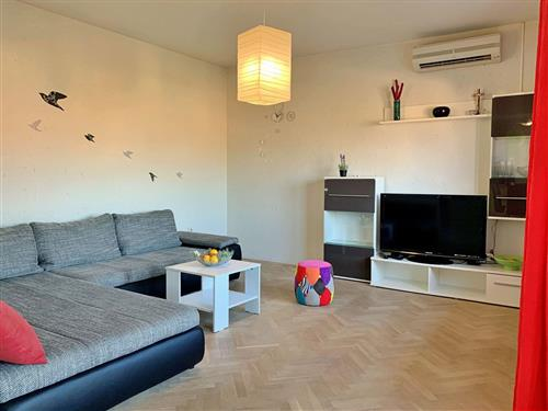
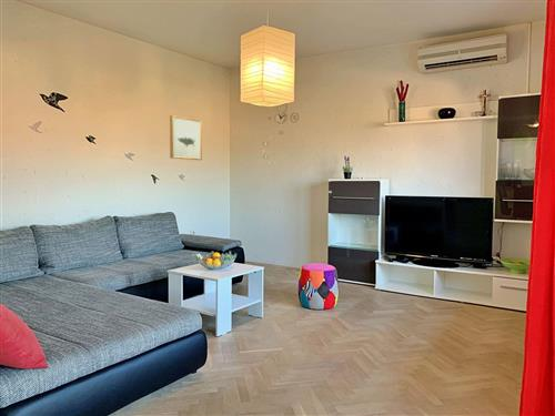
+ wall art (186, 139)
